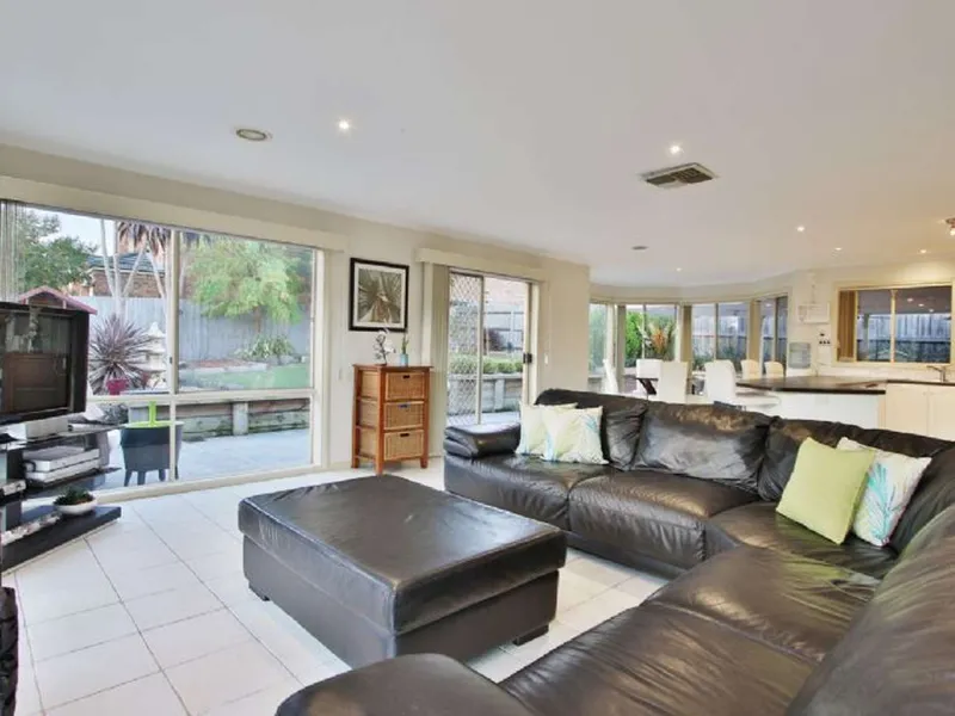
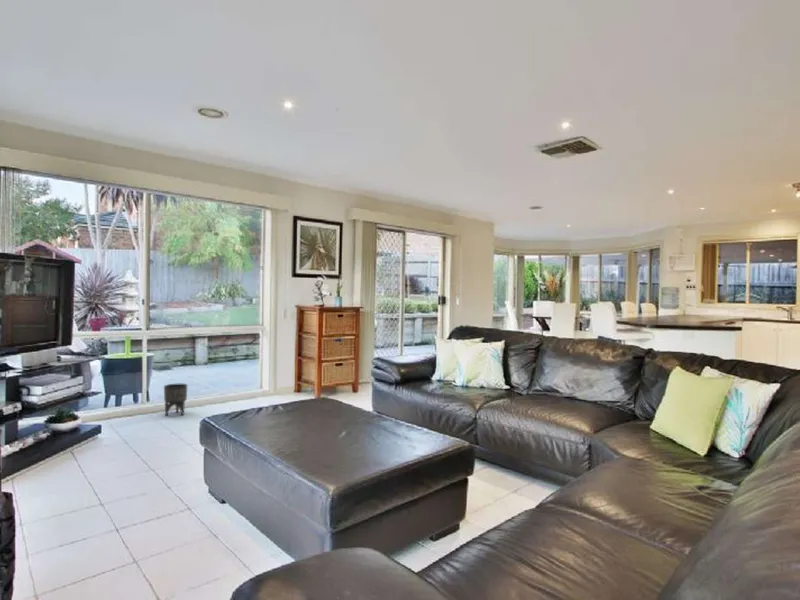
+ planter (175, 399)
